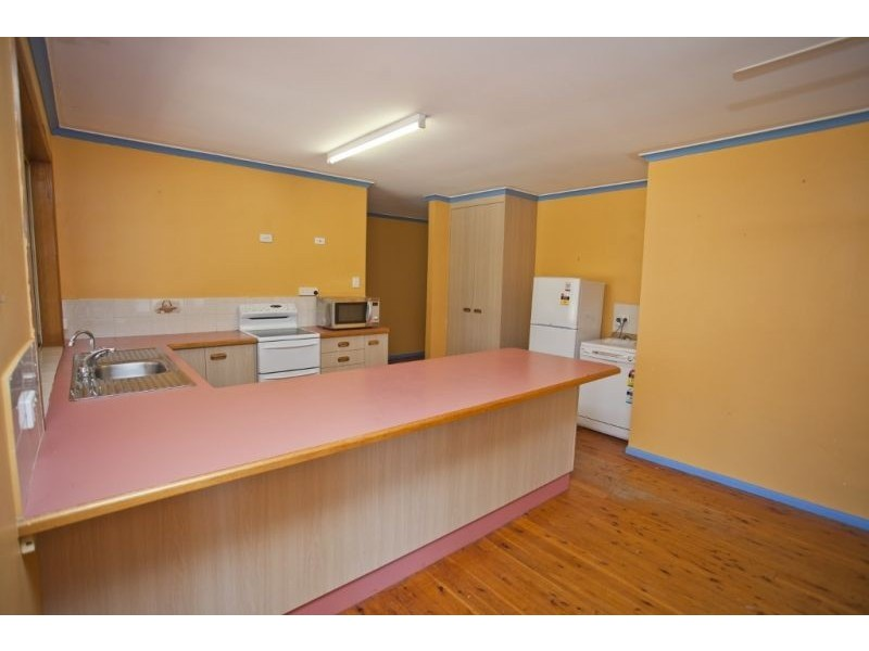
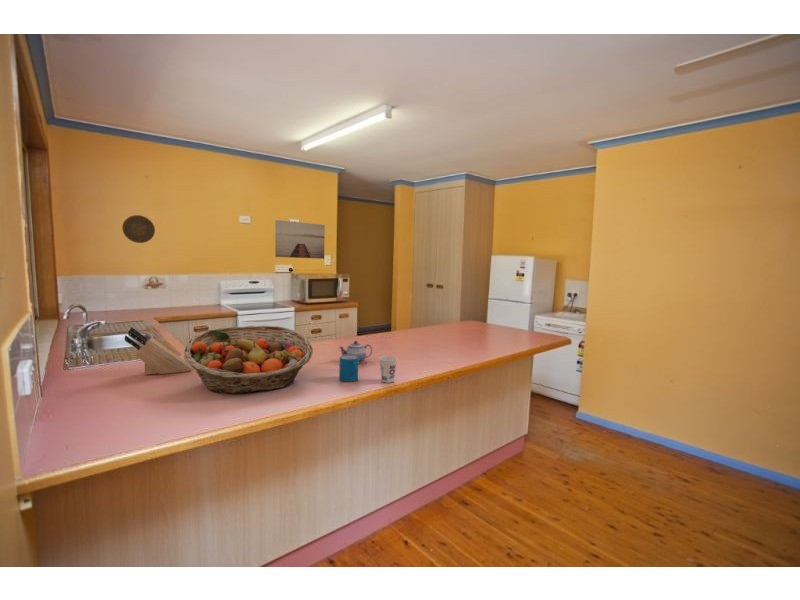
+ decorative plate (139, 229)
+ knife block (158, 349)
+ cup (387, 369)
+ teapot (355, 351)
+ wall art (300, 240)
+ mug (350, 369)
+ fruit basket (251, 356)
